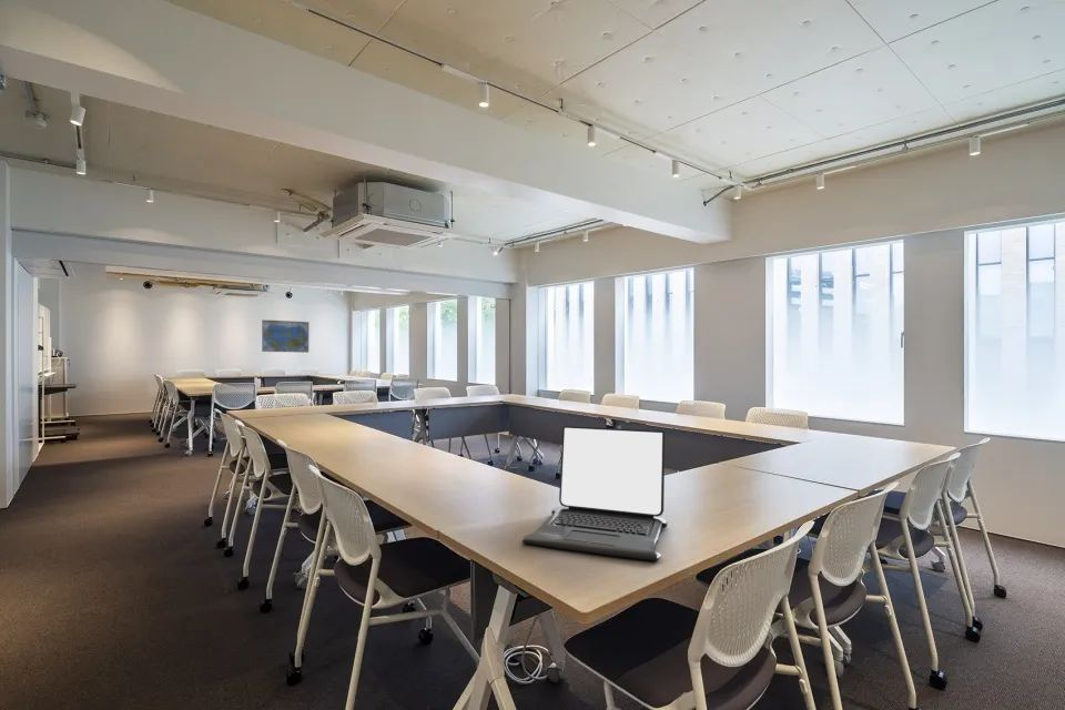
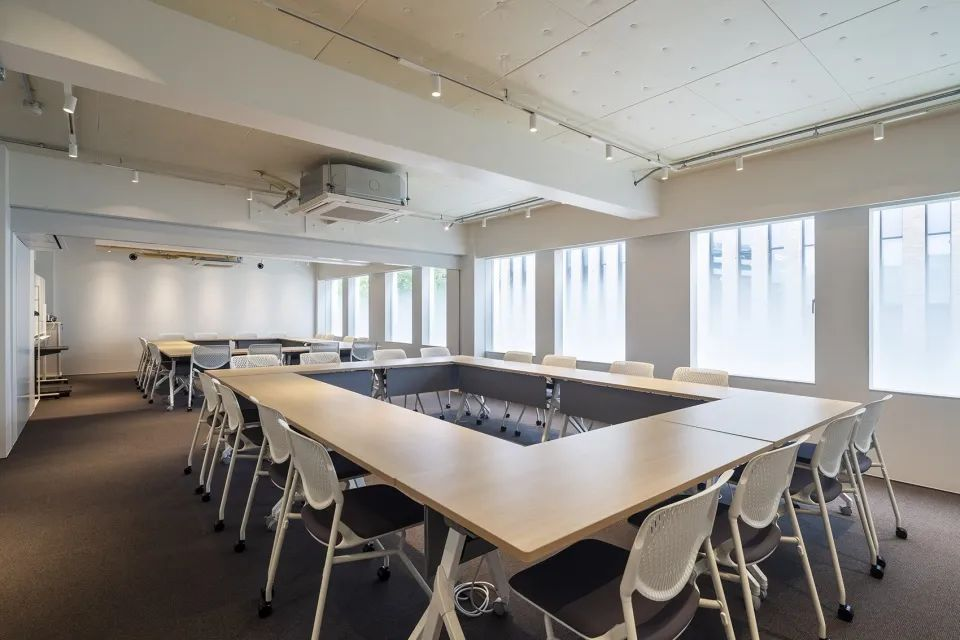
- world map (286, 336)
- laptop (600, 484)
